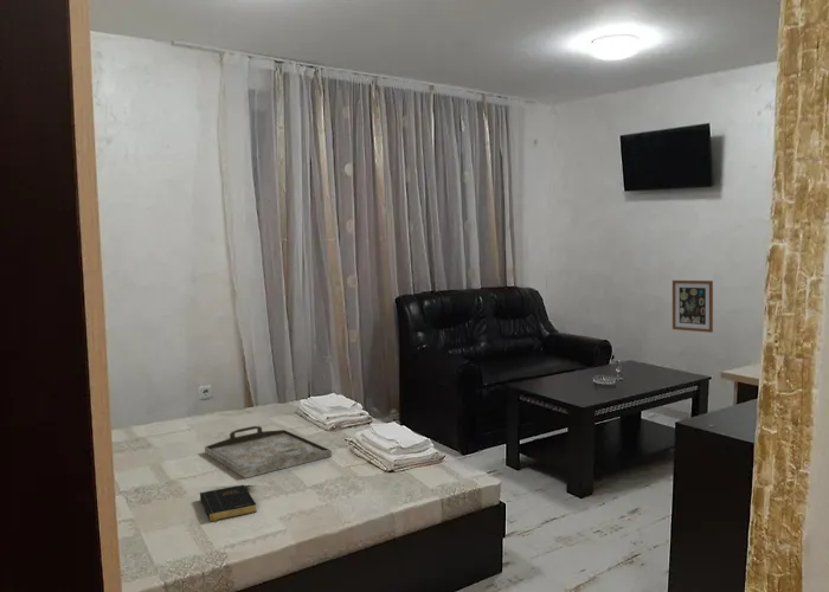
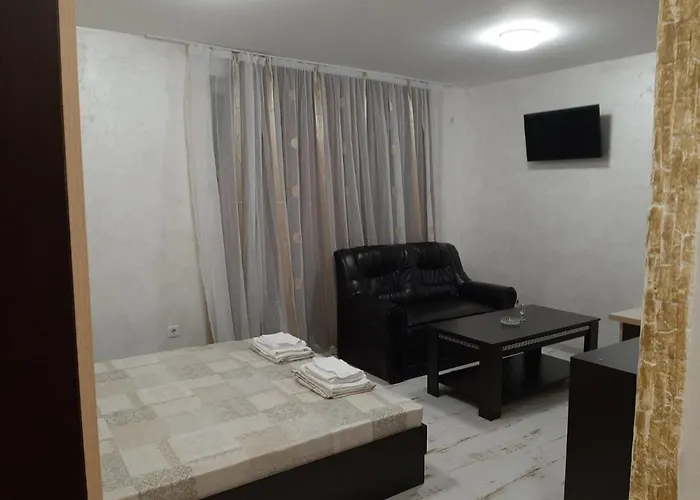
- serving tray (266, 445)
- wall art (692, 305)
- book (227, 502)
